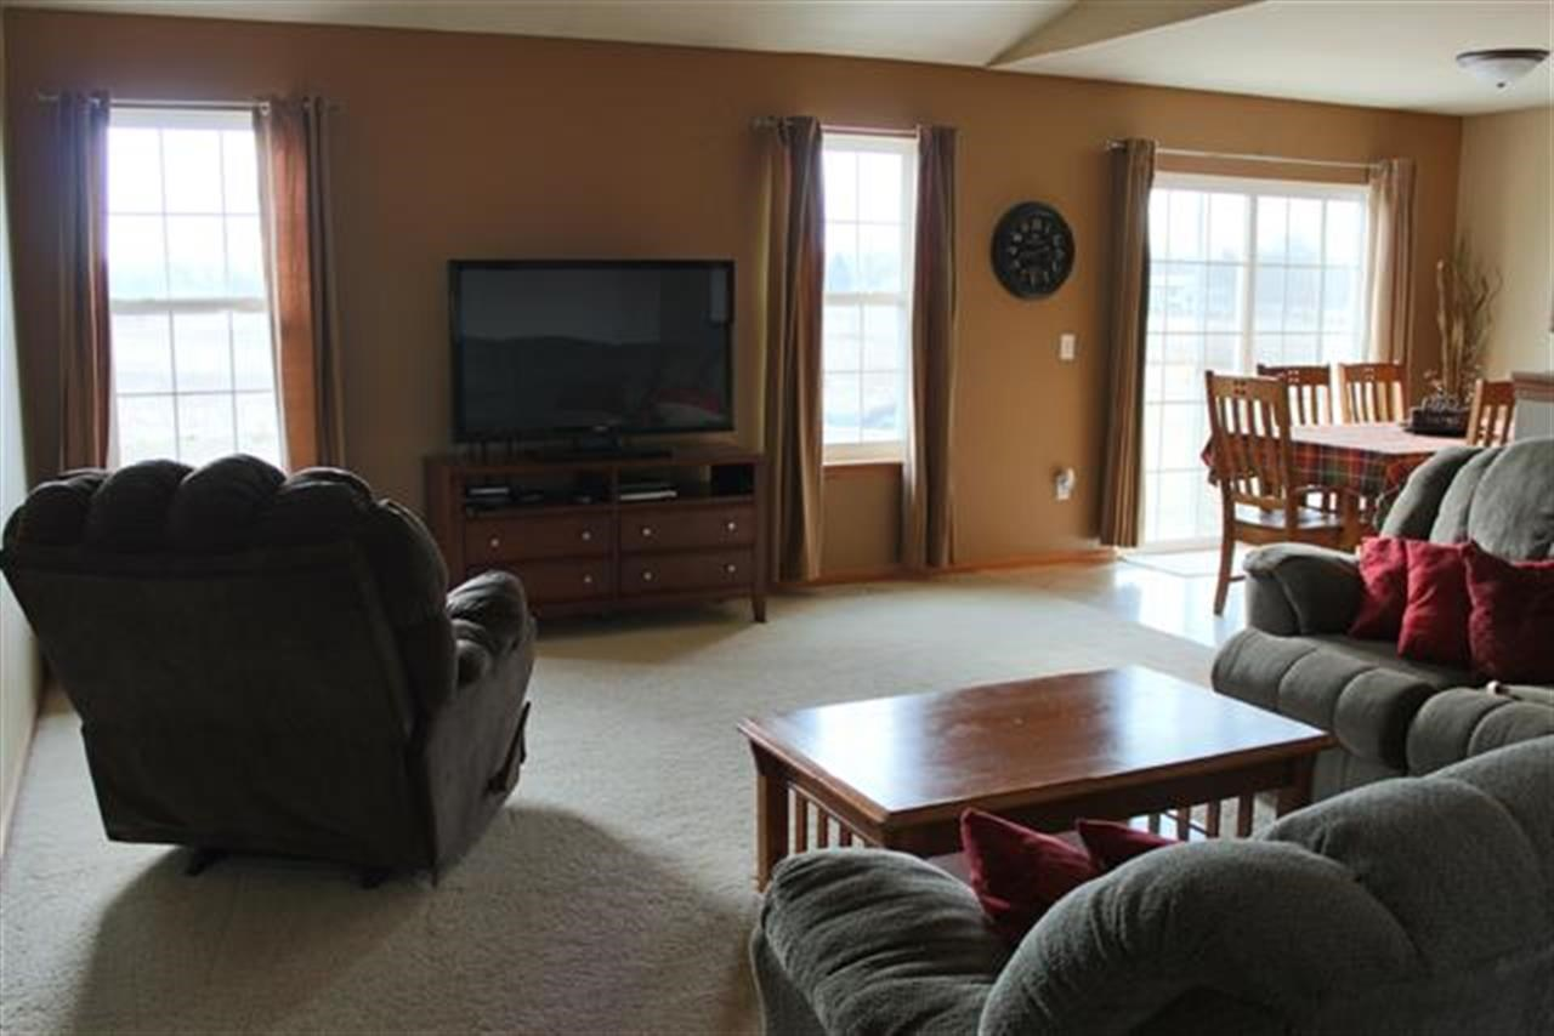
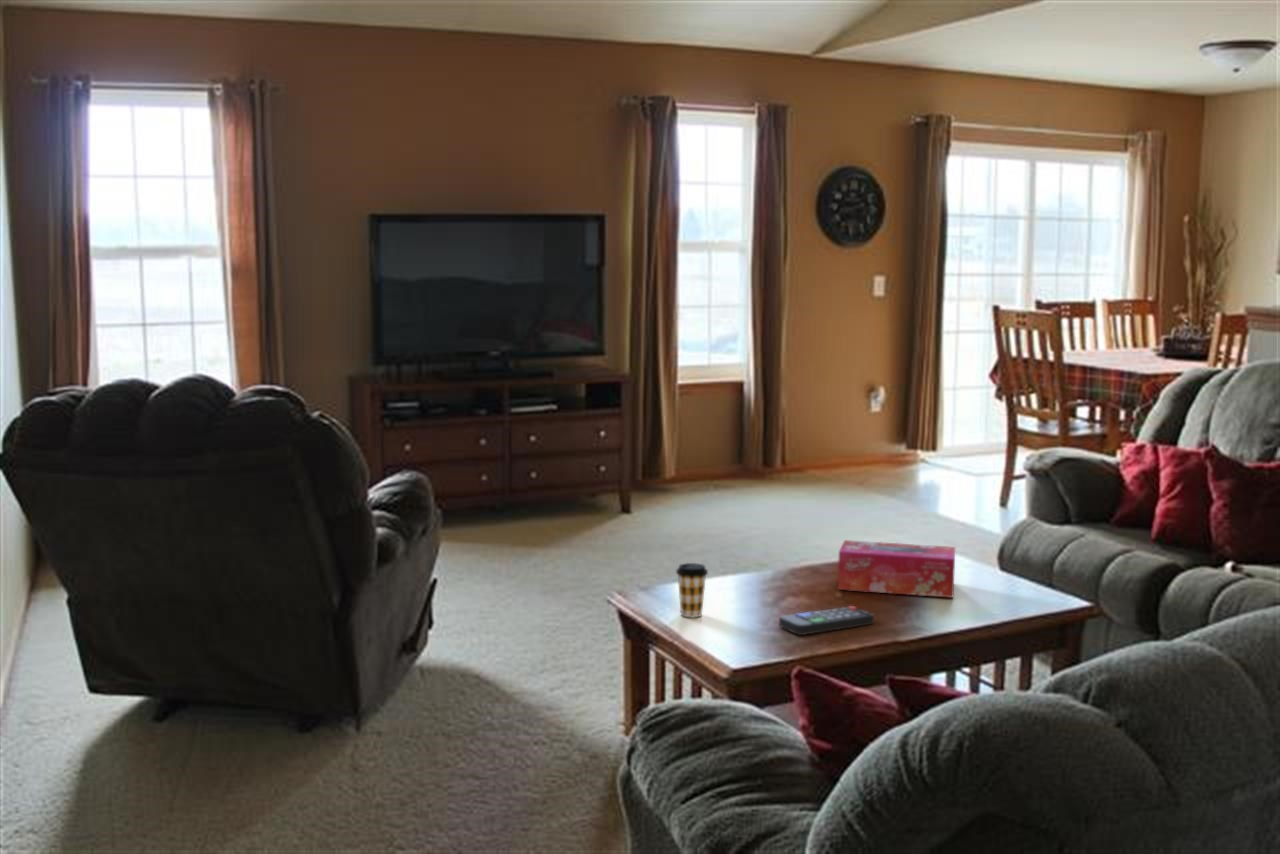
+ coffee cup (691, 590)
+ tissue box (897, 568)
+ remote control (826, 619)
